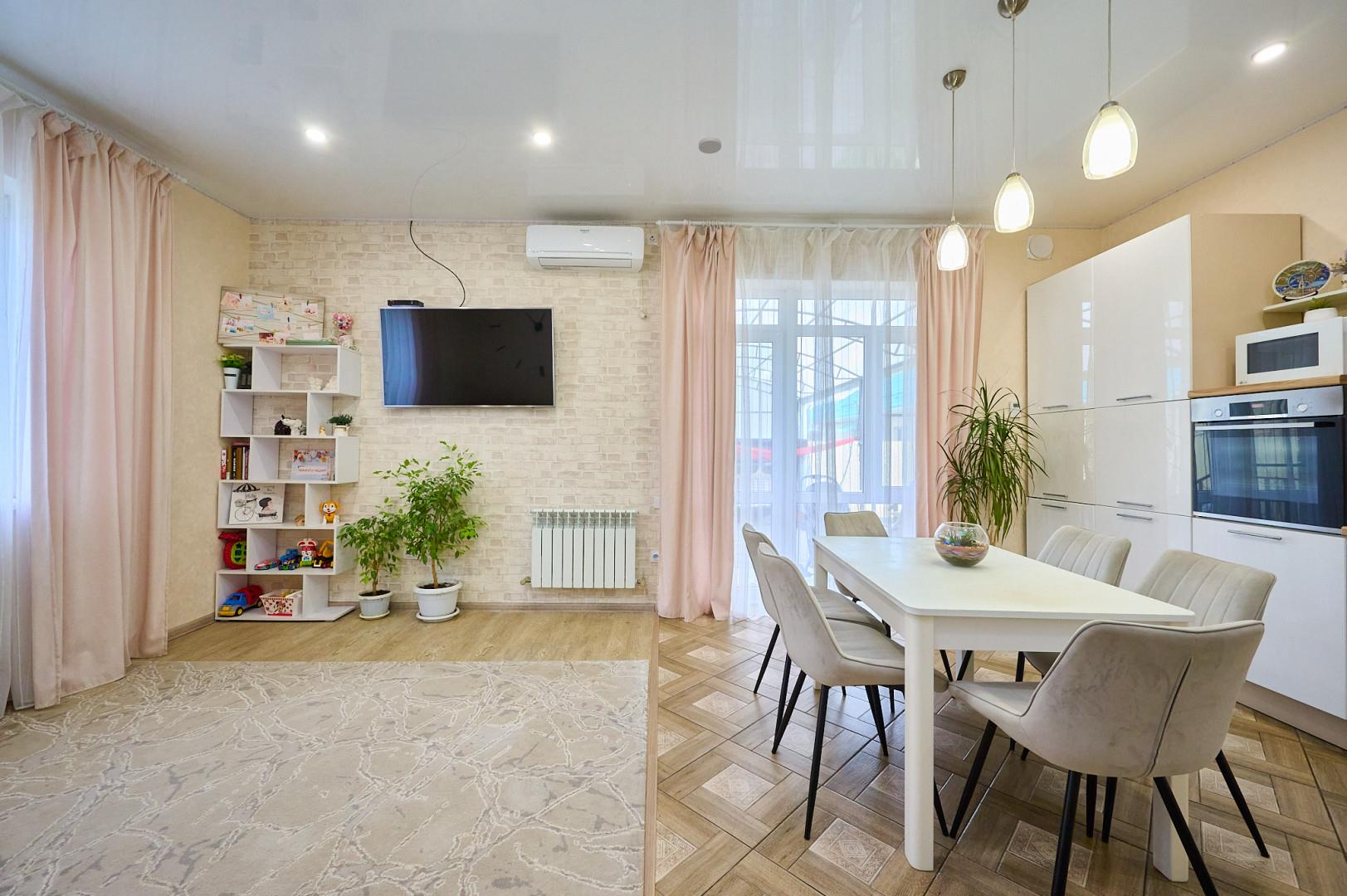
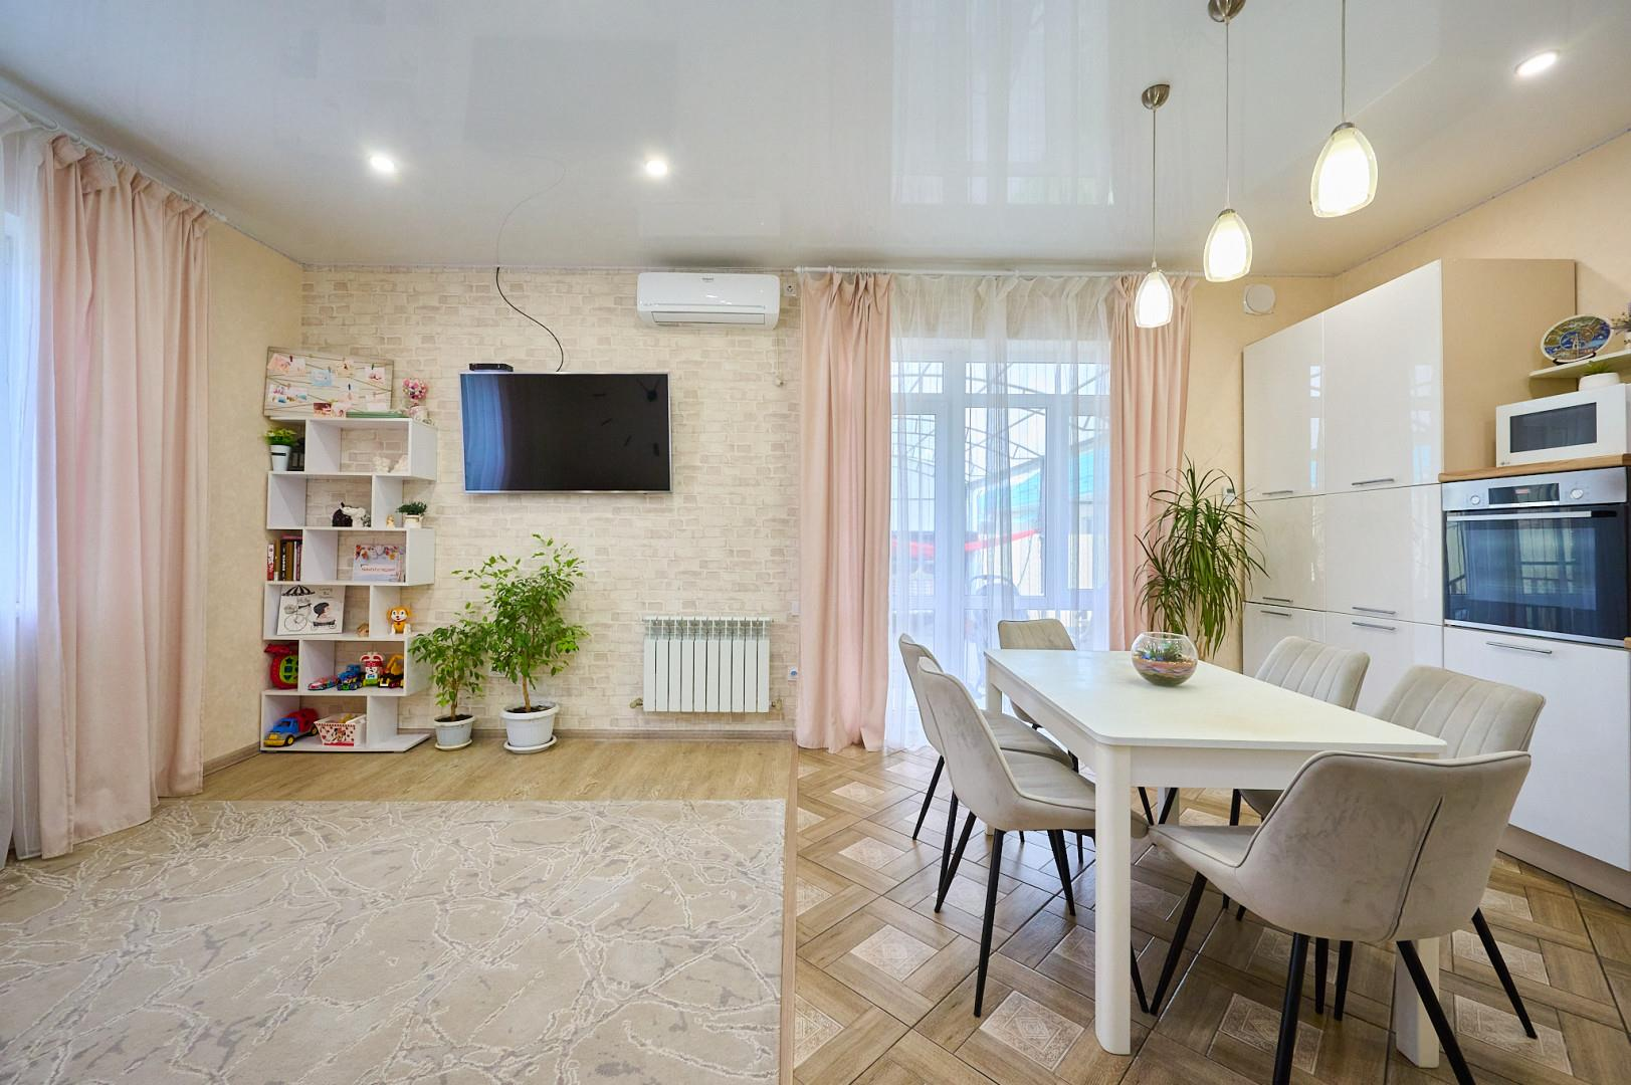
- smoke detector (710, 145)
